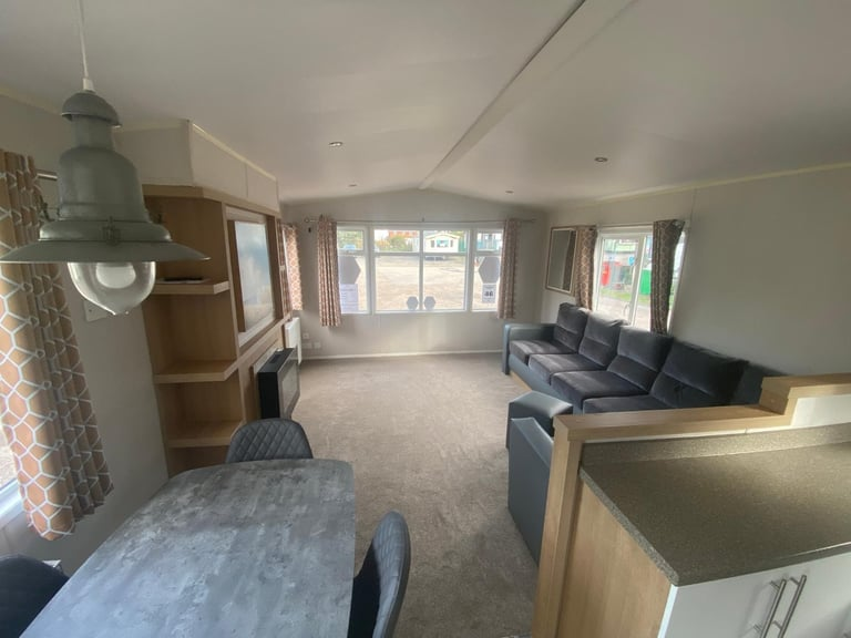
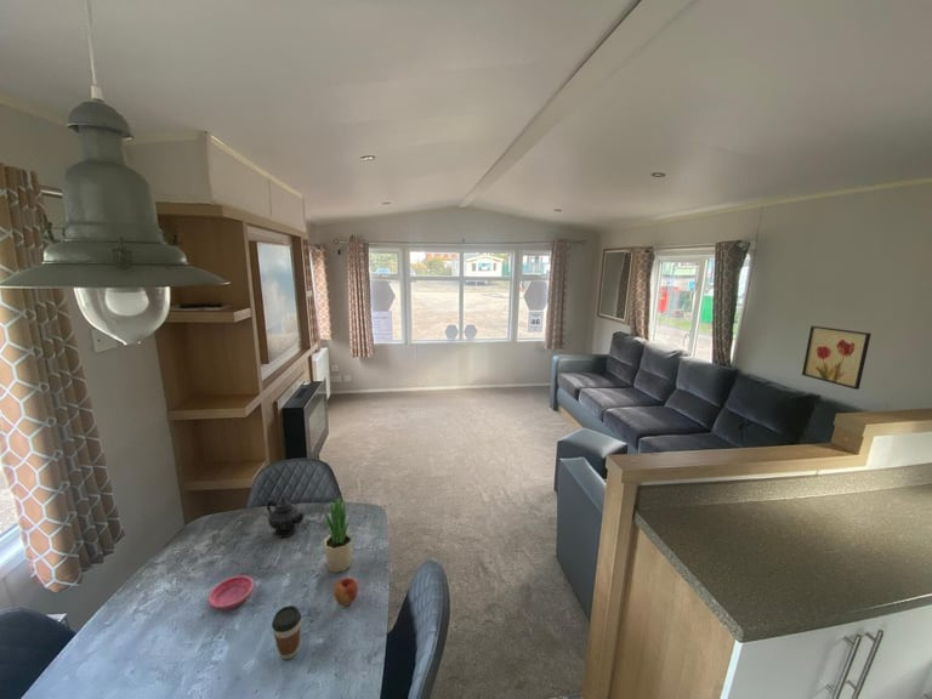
+ apple (346, 590)
+ potted plant (339, 528)
+ saucer (232, 593)
+ wall art (834, 356)
+ teapot (285, 513)
+ coffee cup (288, 633)
